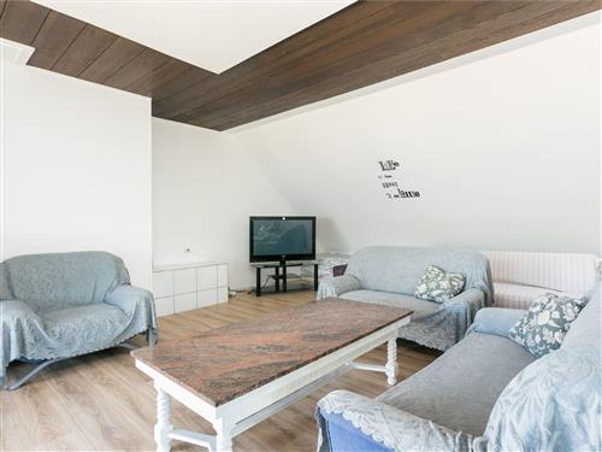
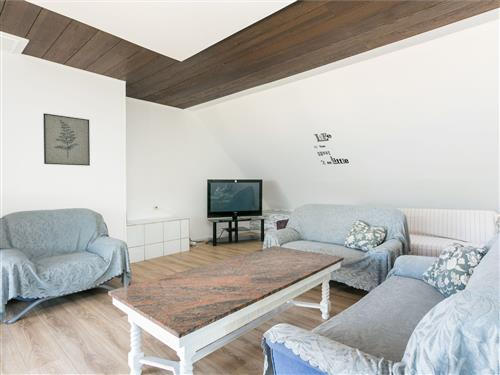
+ wall art (67, 140)
